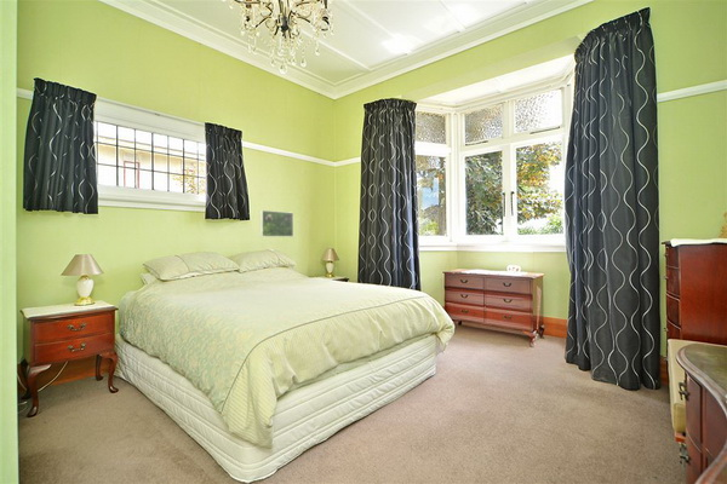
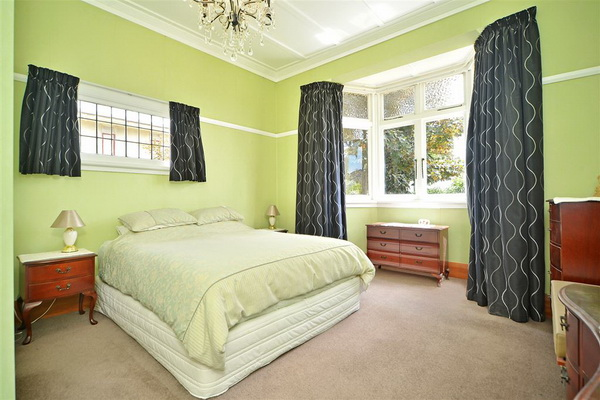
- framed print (277, 224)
